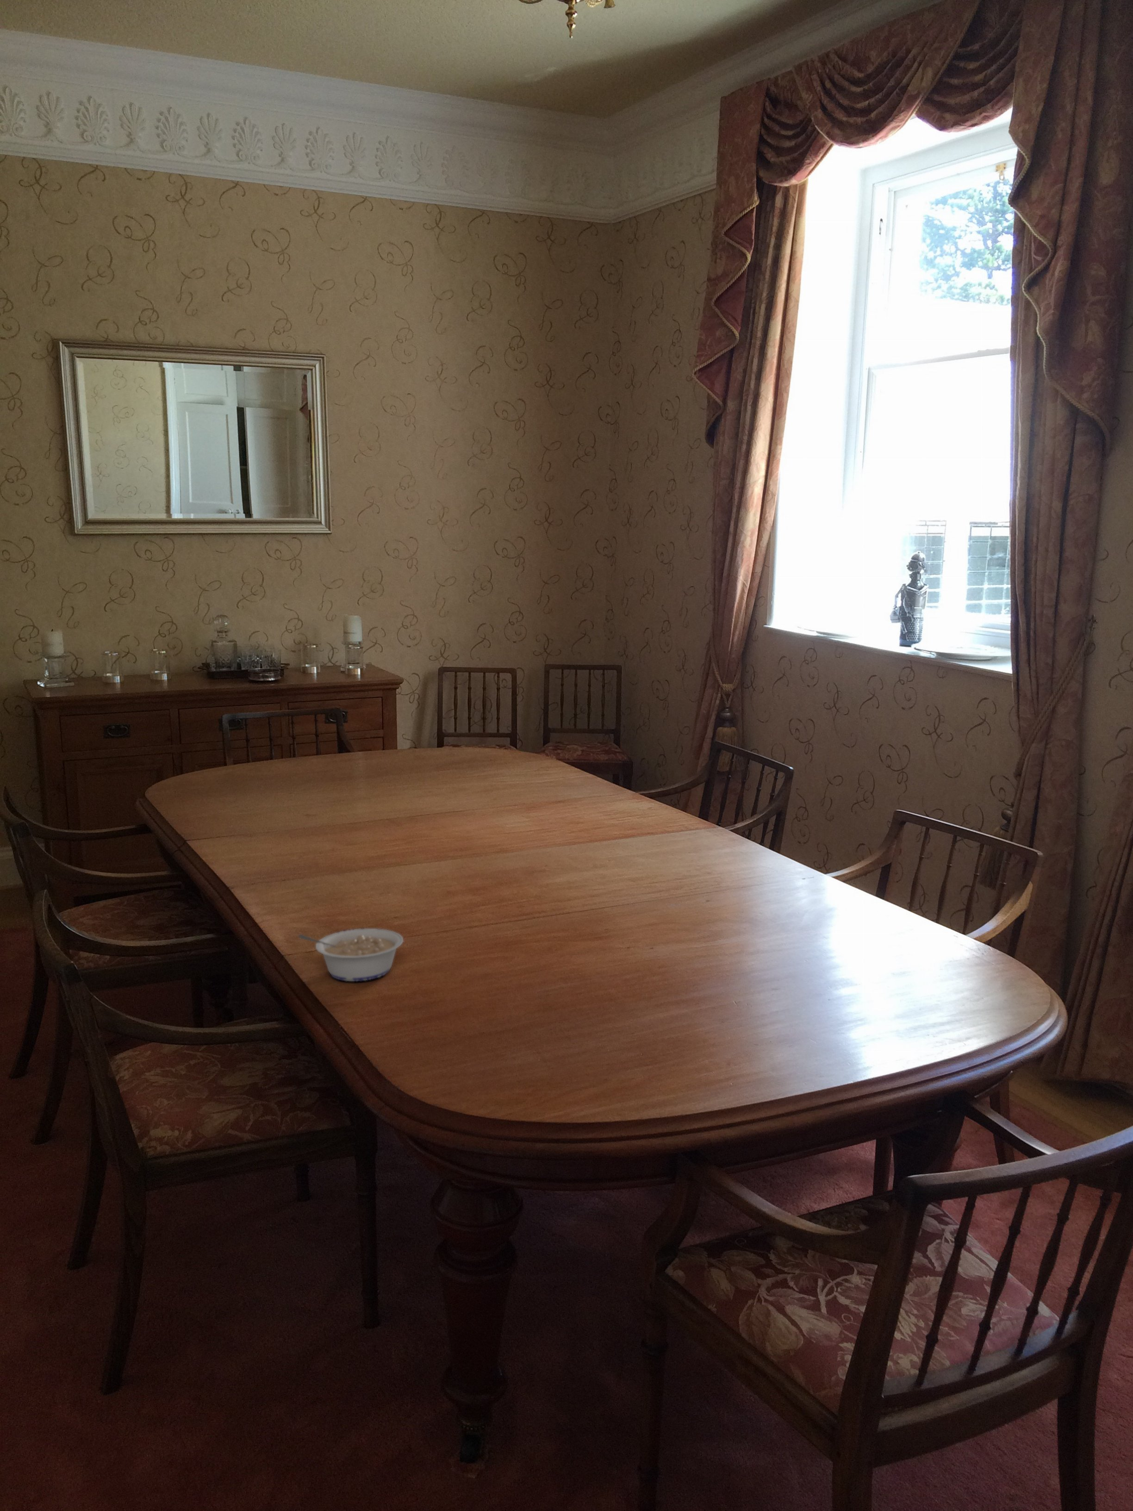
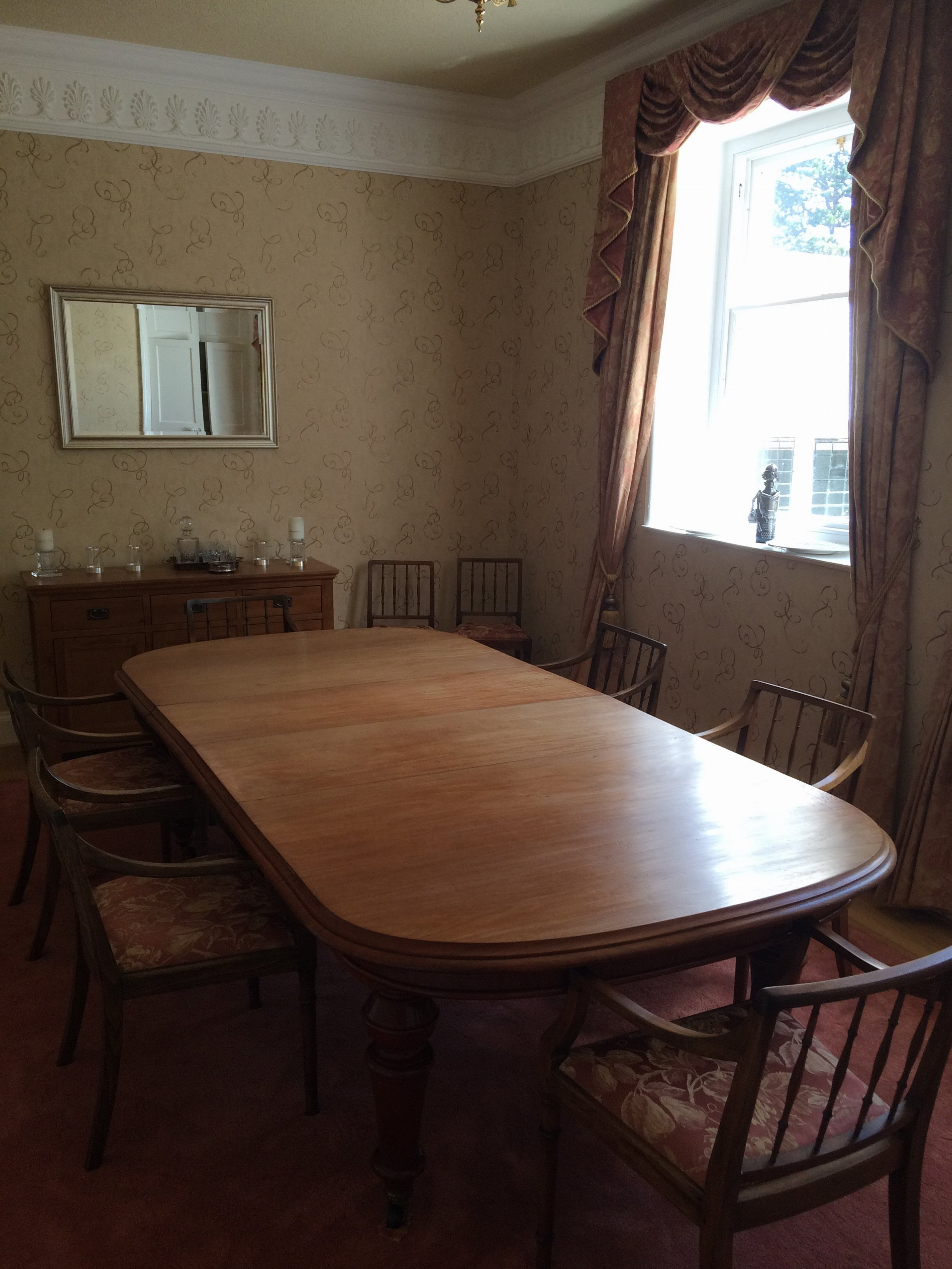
- legume (356, 955)
